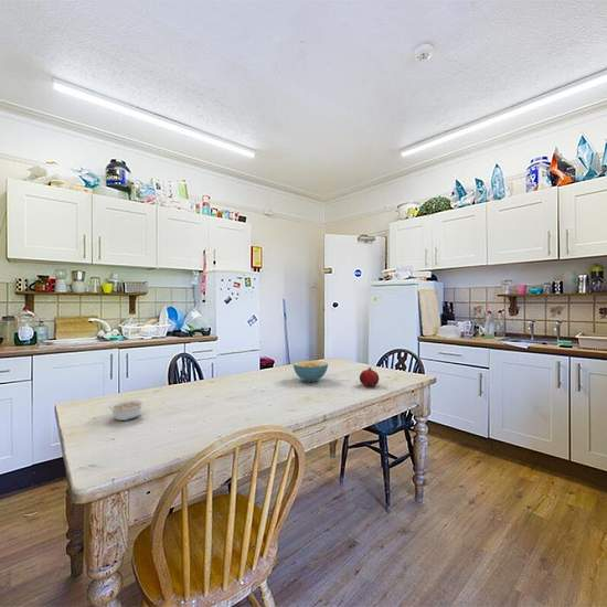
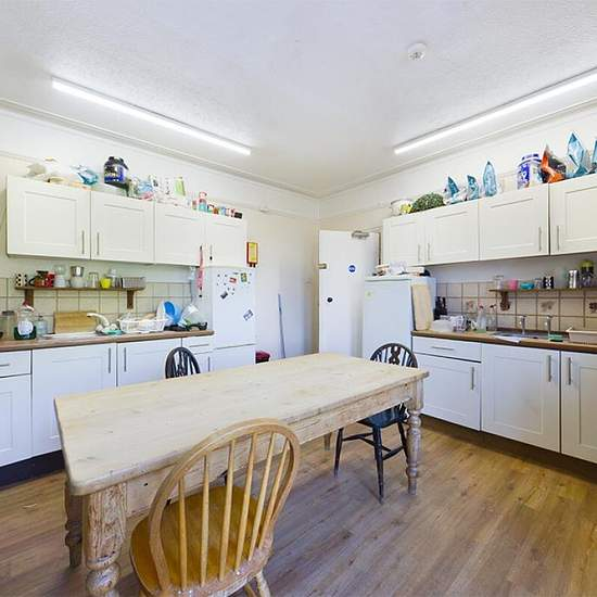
- cereal bowl (310, 372)
- fruit (369, 375)
- legume (127, 409)
